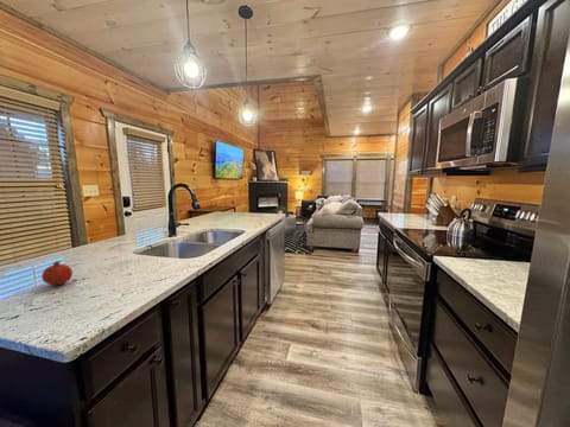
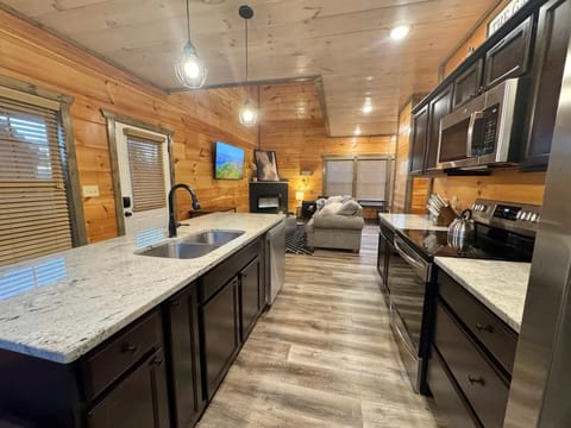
- fruit (57, 272)
